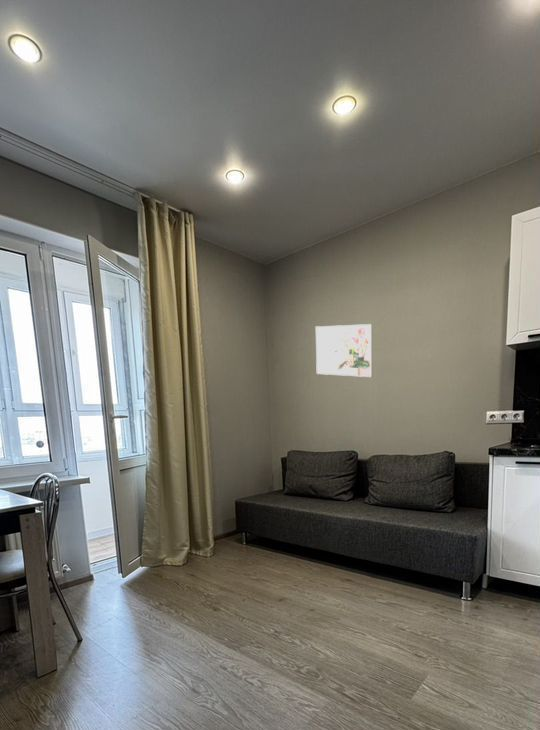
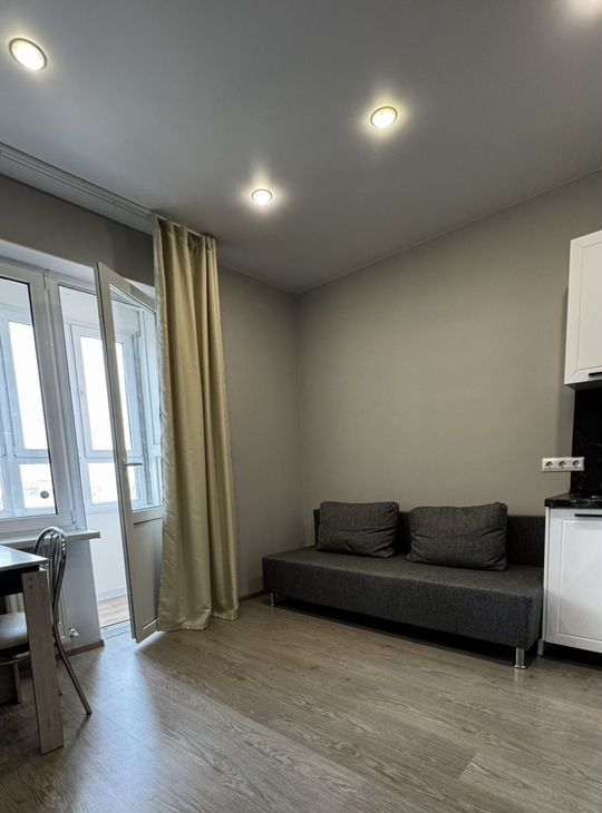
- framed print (342, 350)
